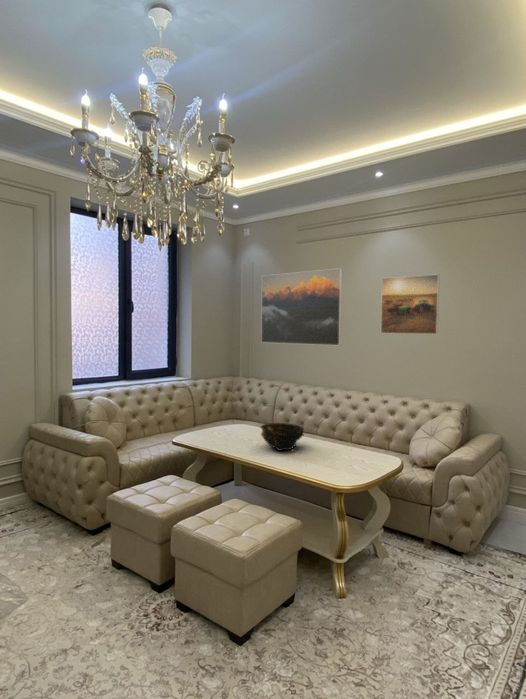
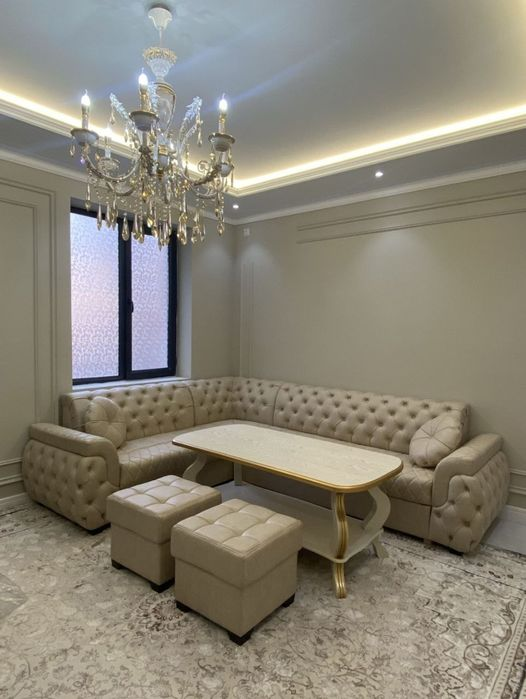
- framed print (408, 305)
- bowl (281, 436)
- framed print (298, 308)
